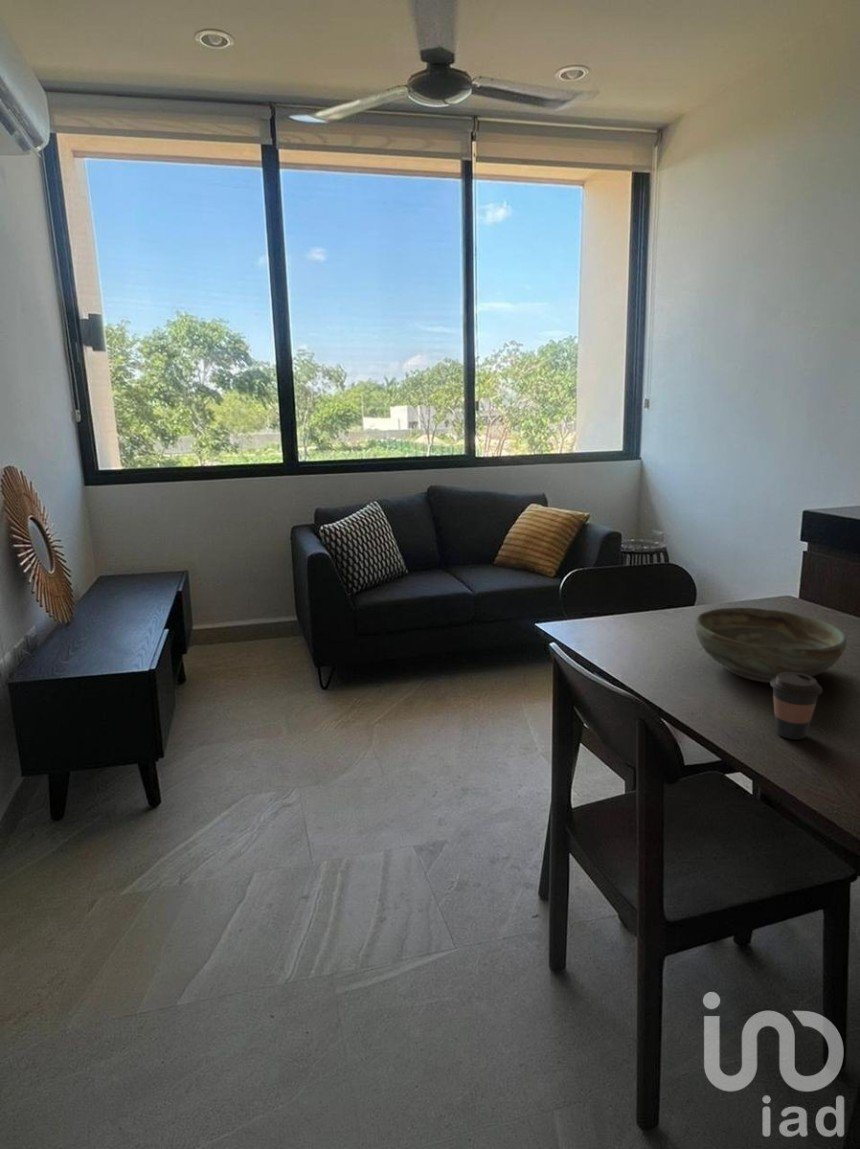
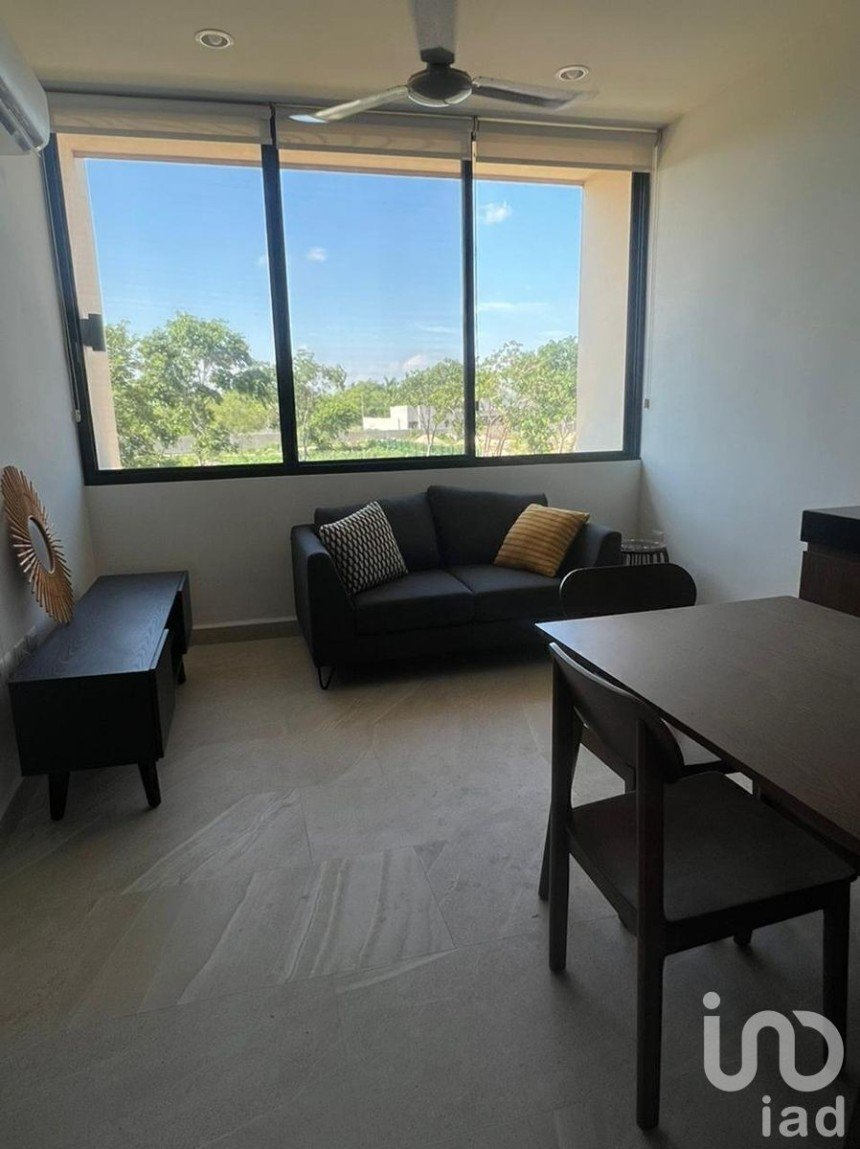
- bowl (765, 647)
- coffee cup (793, 706)
